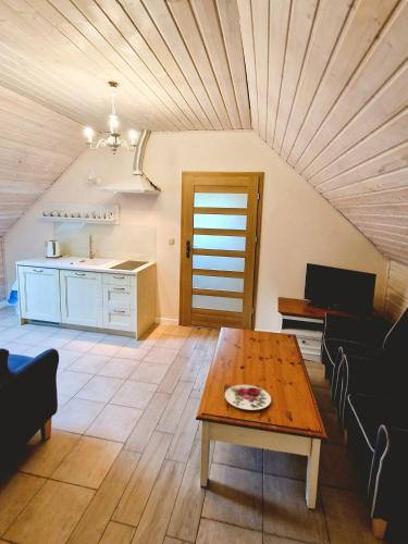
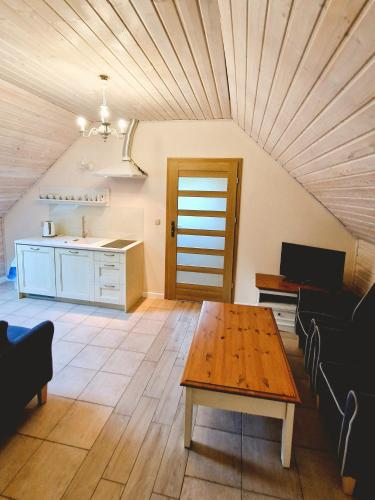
- plate (247, 396)
